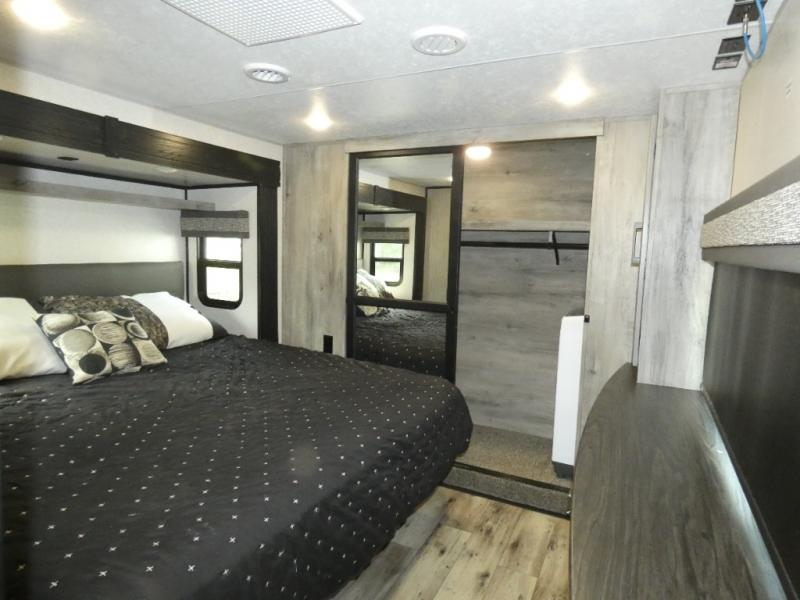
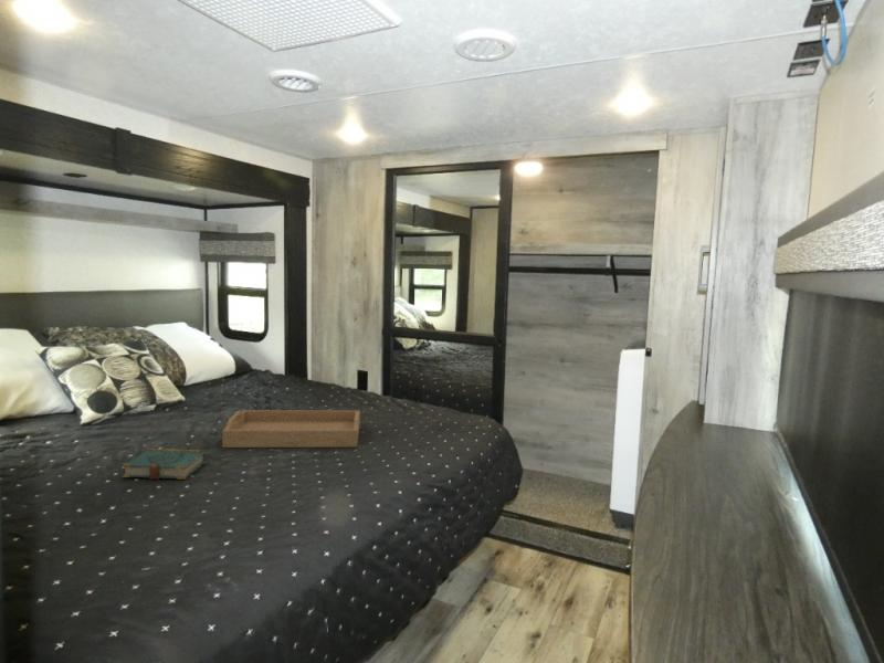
+ serving tray (296, 424)
+ book (165, 463)
